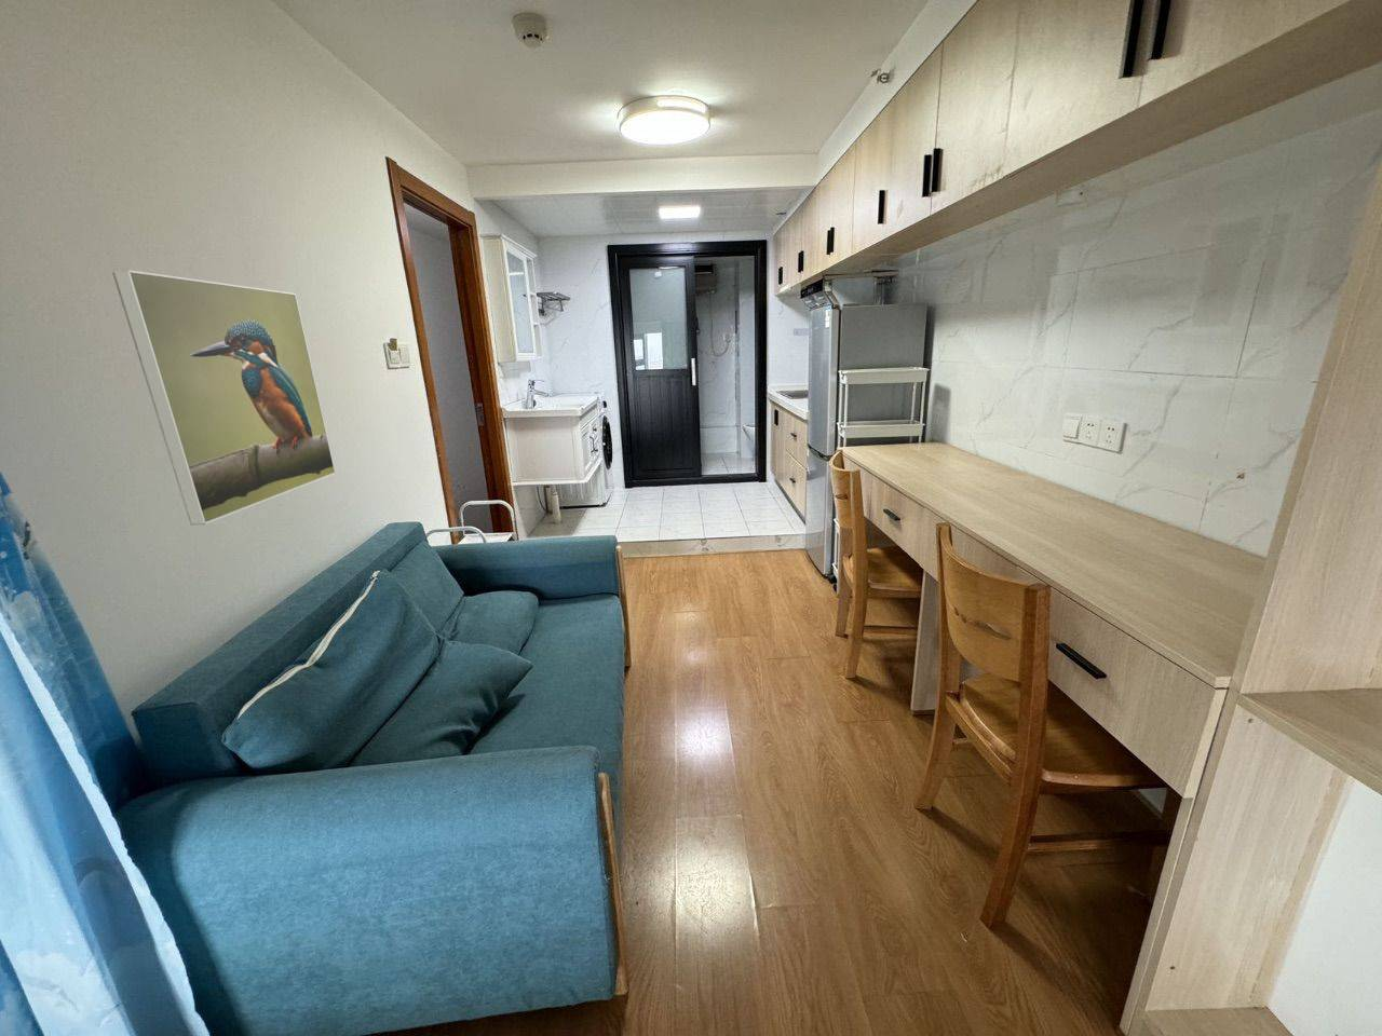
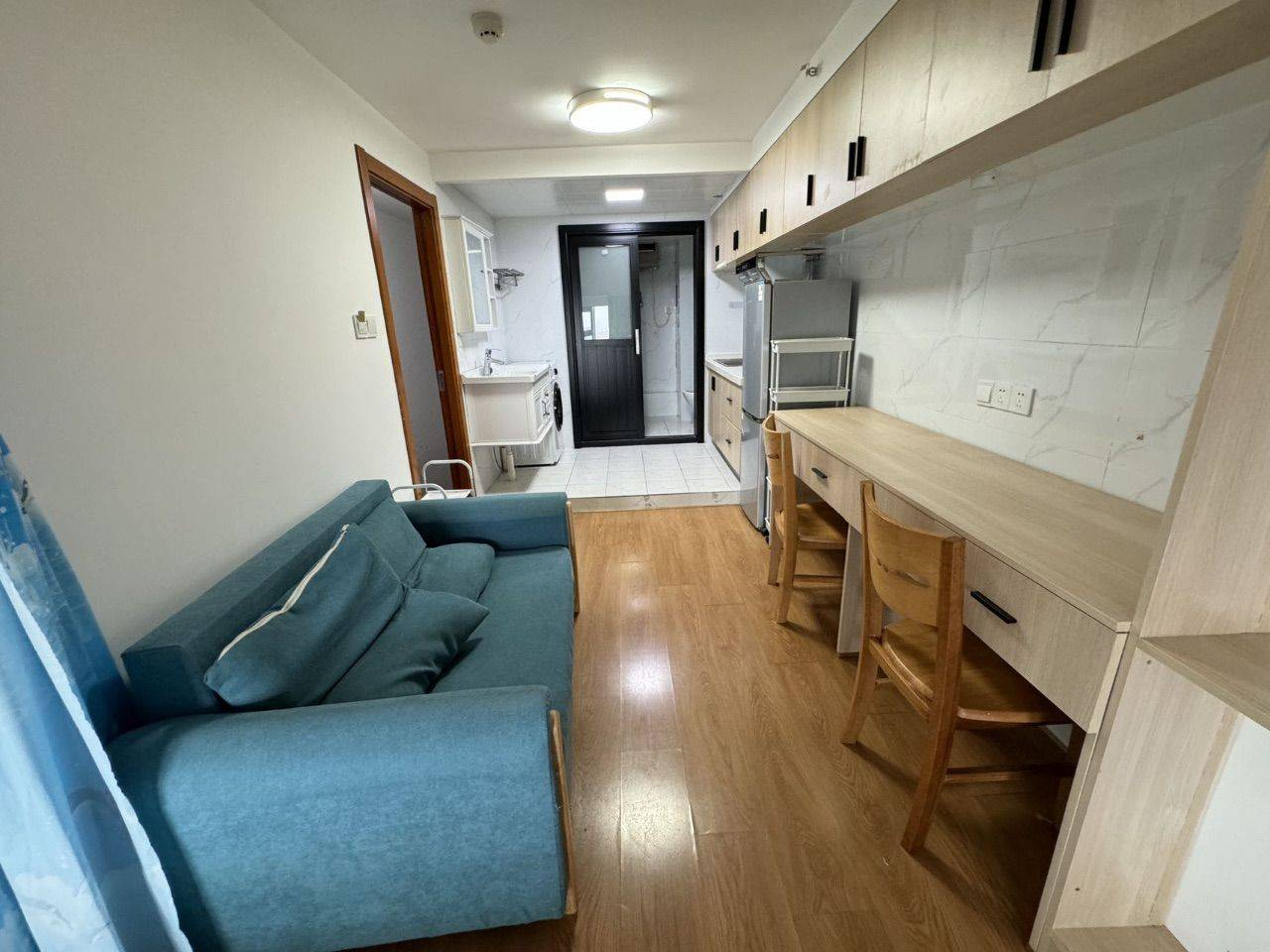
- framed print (249, 395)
